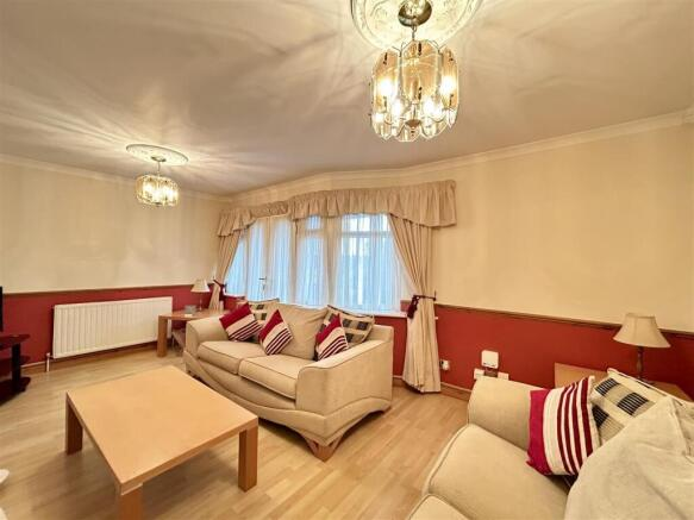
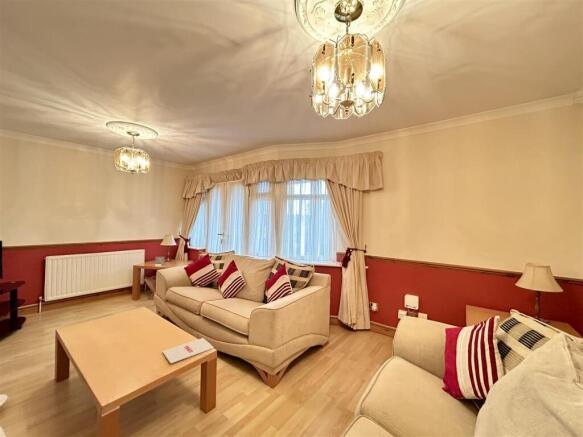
+ magazine (188, 349)
